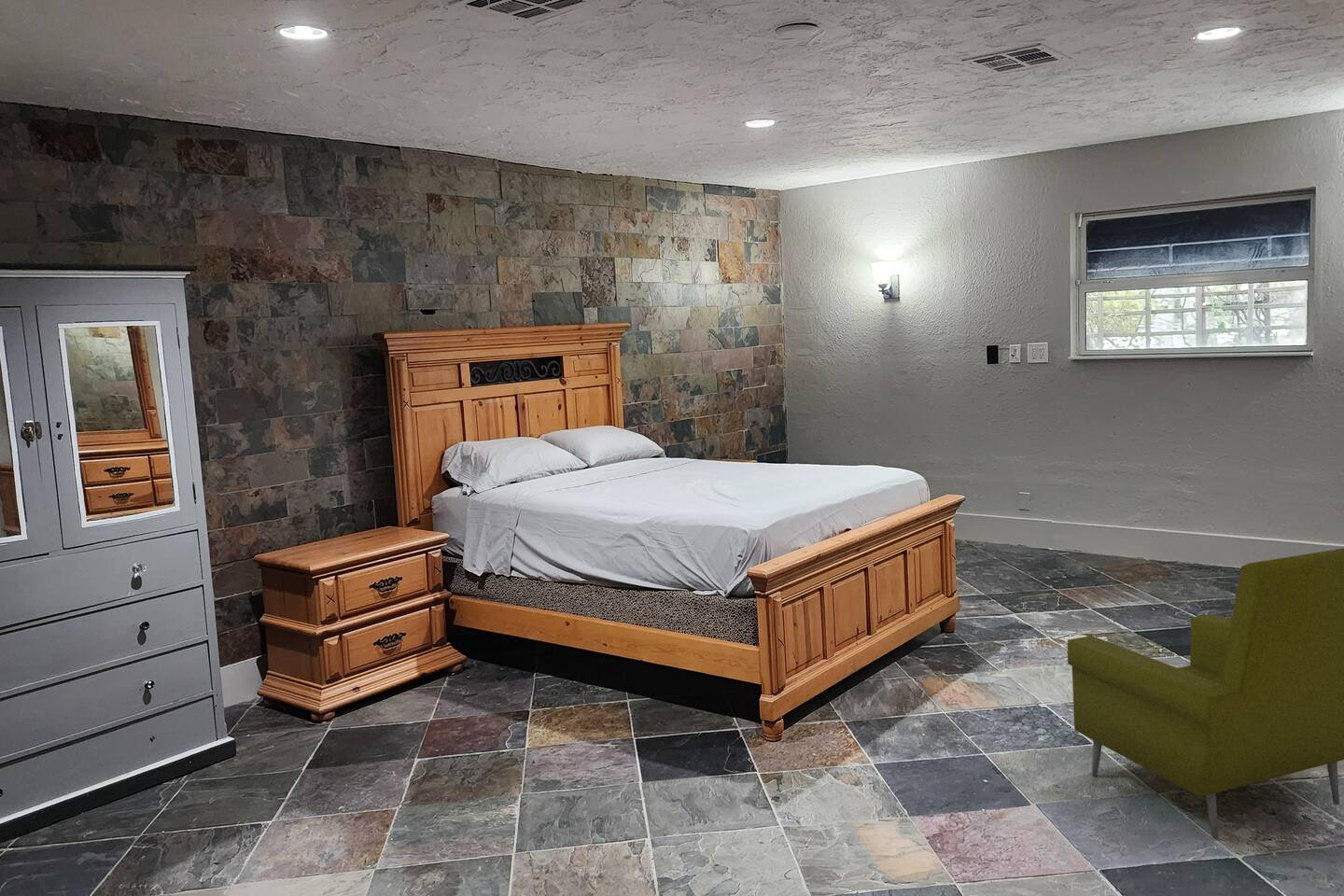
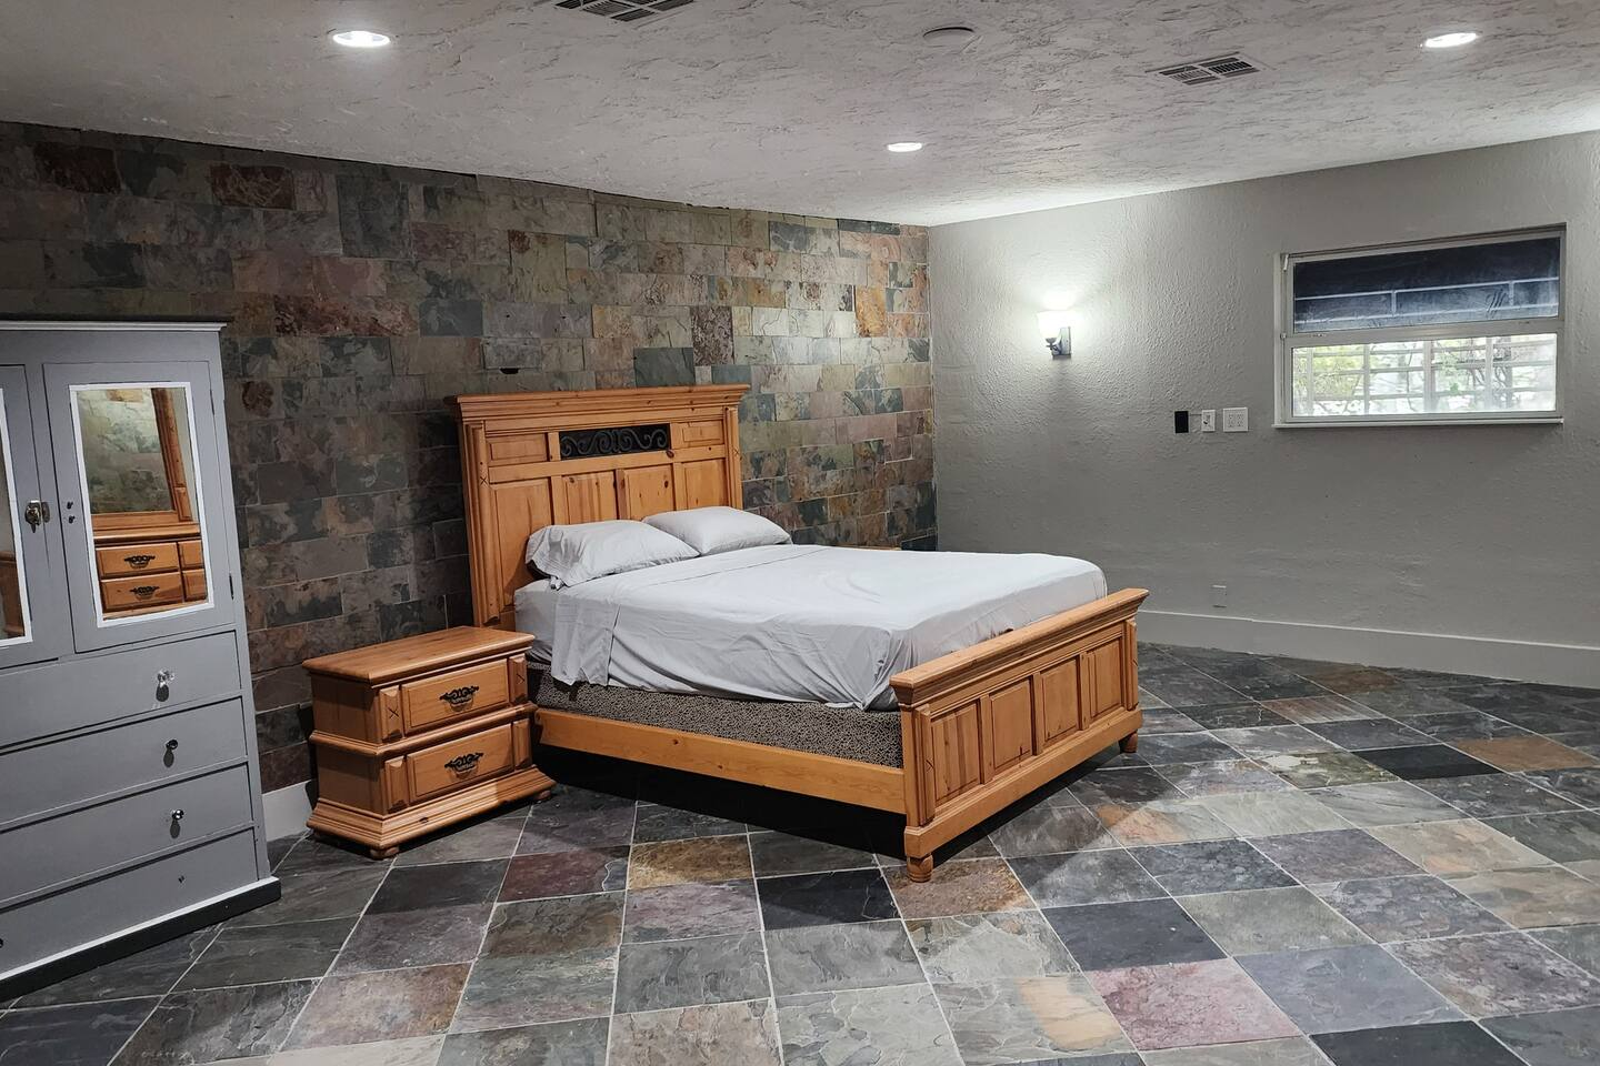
- armchair (1224, 666)
